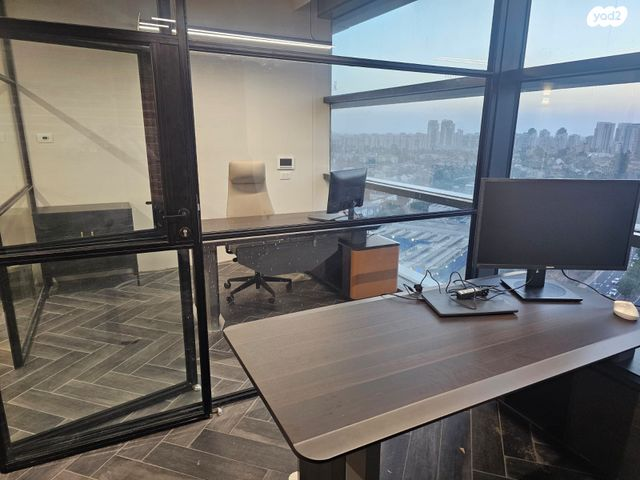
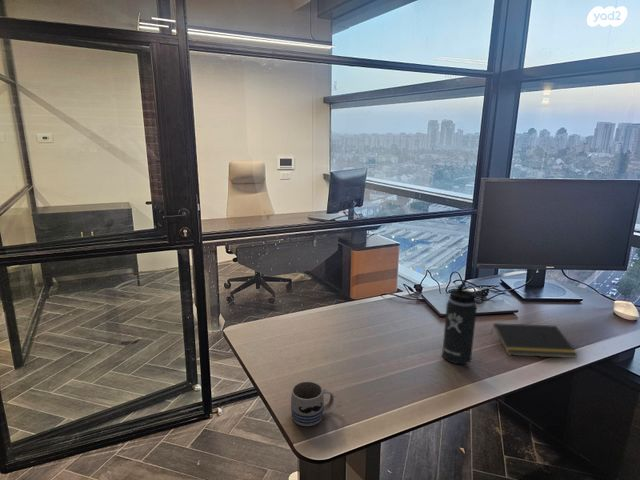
+ mug (312, 401)
+ thermos bottle (463, 320)
+ notepad (533, 339)
